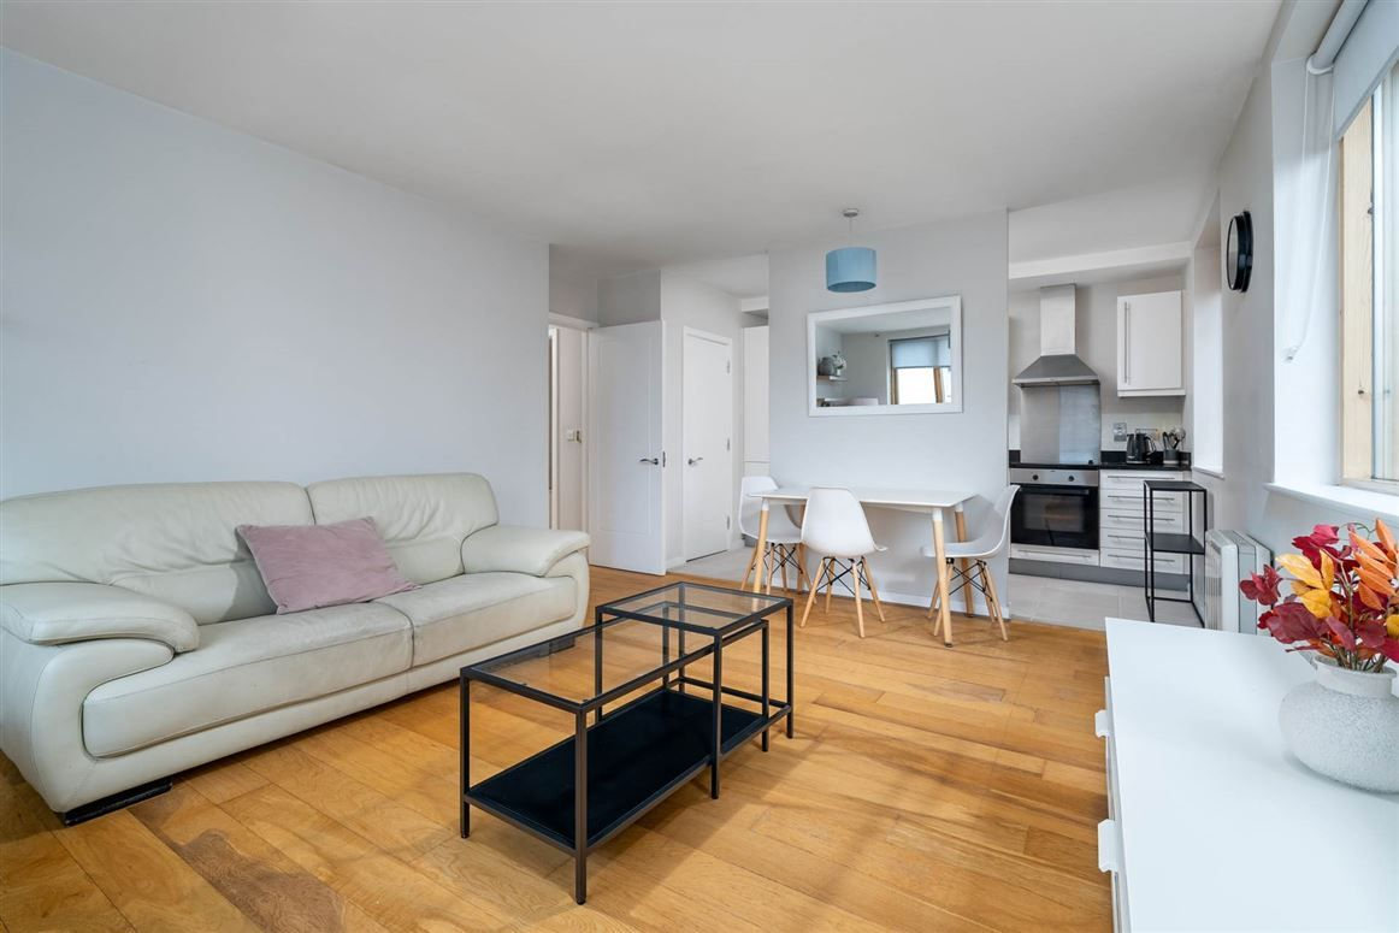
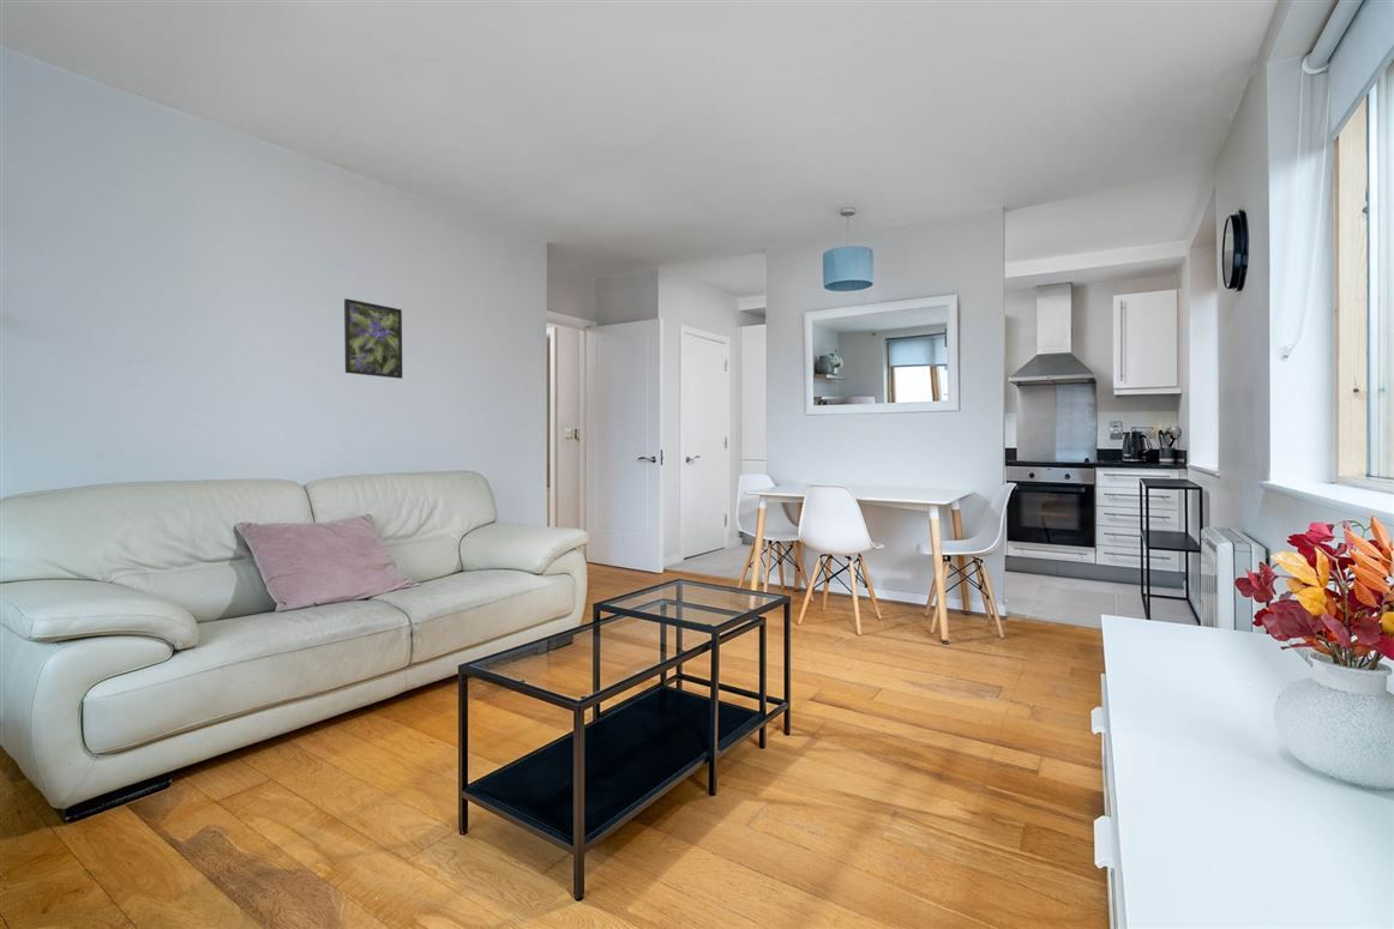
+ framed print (374, 339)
